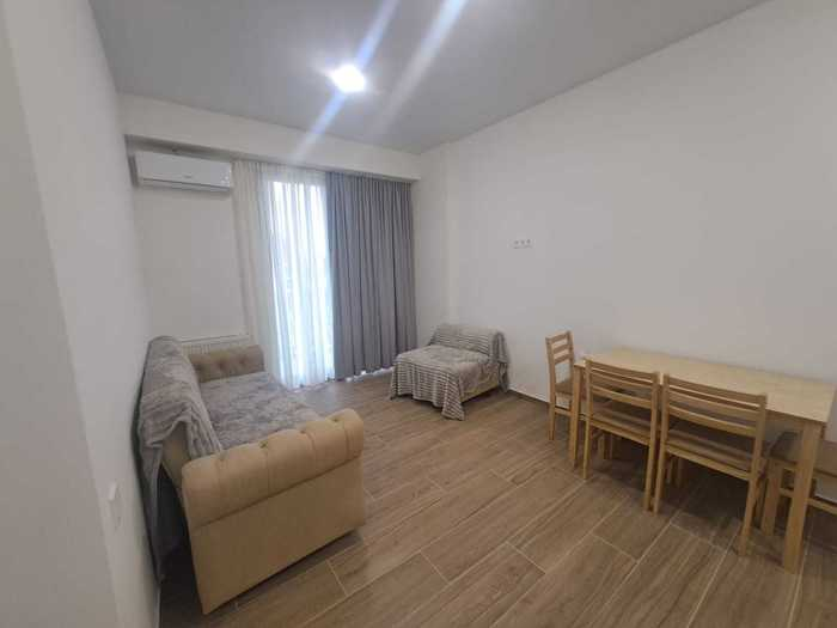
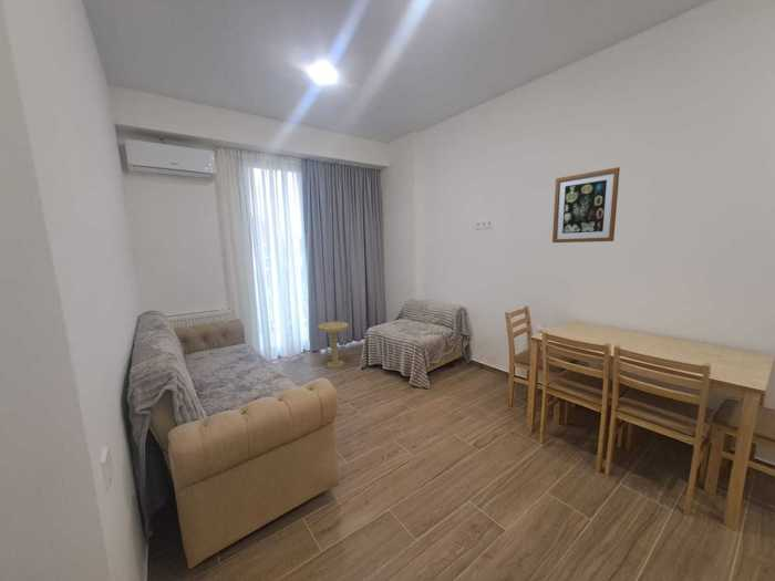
+ side table (333, 345)
+ wall art (582, 208)
